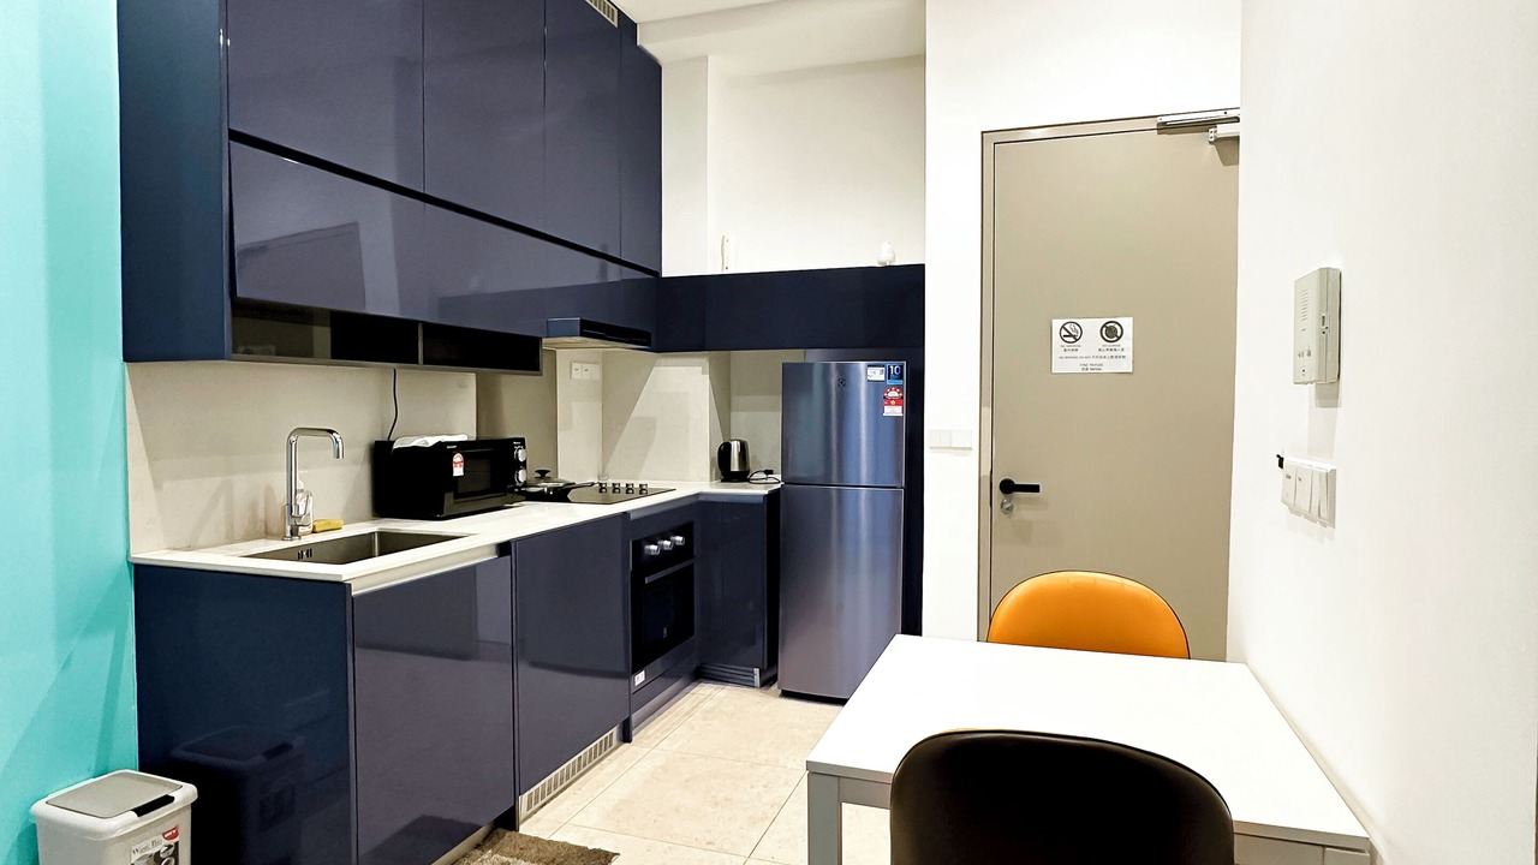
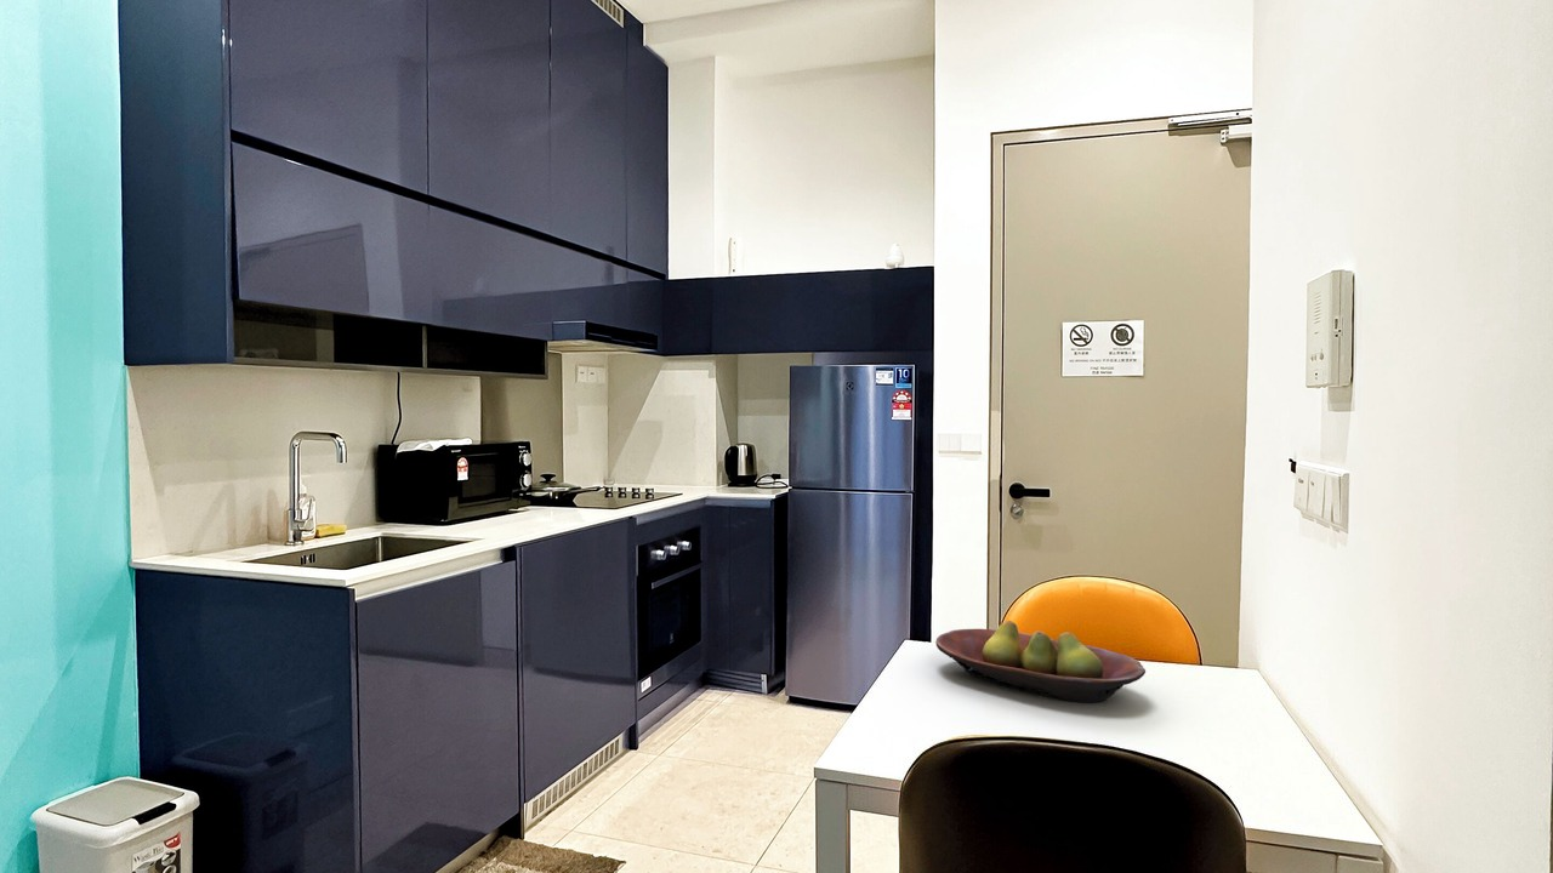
+ fruit bowl (1034, 655)
